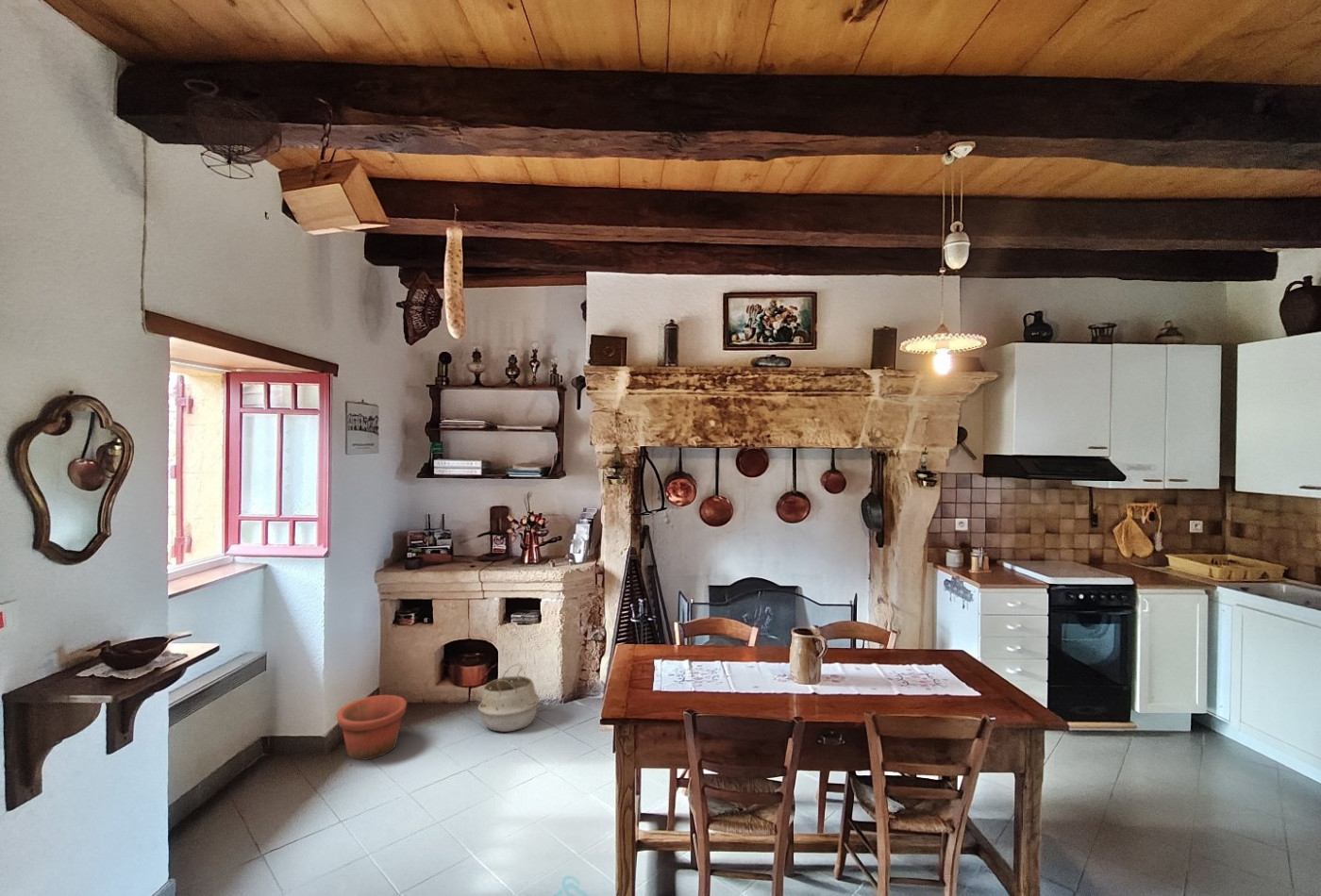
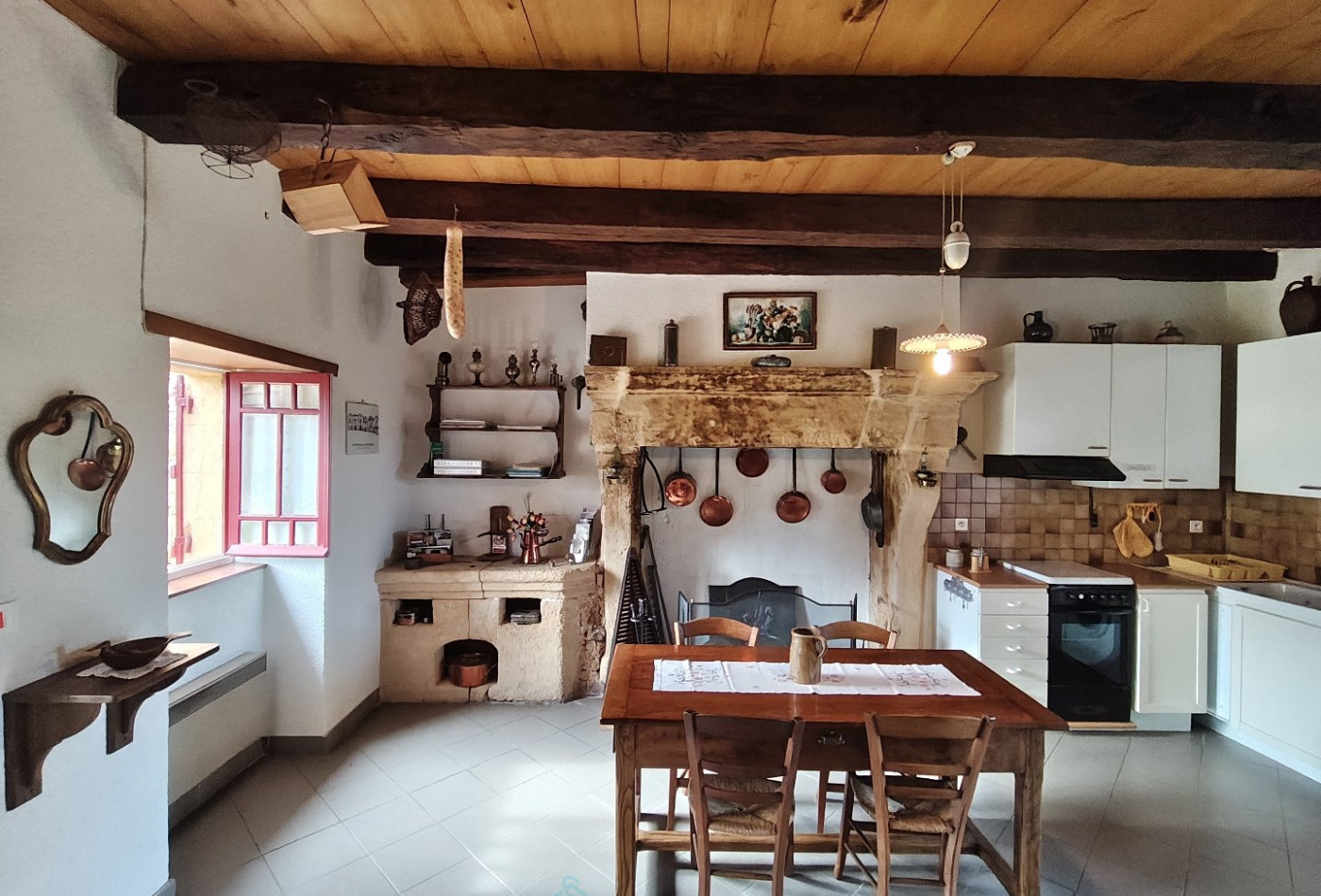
- pot (372, 728)
- woven basket (510, 694)
